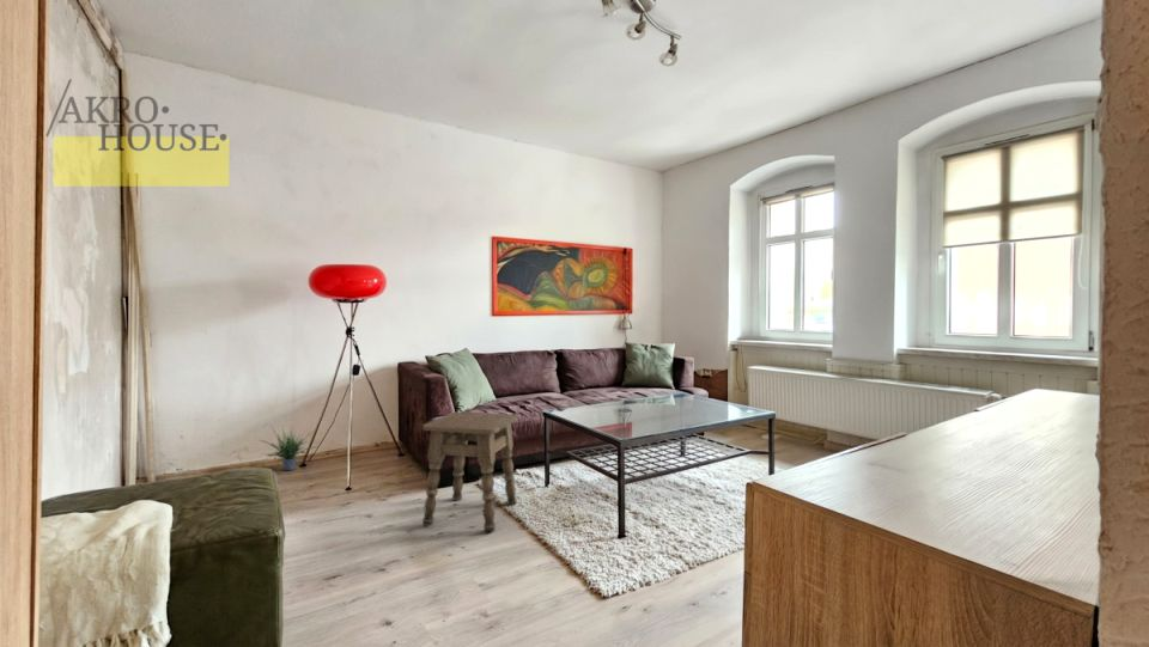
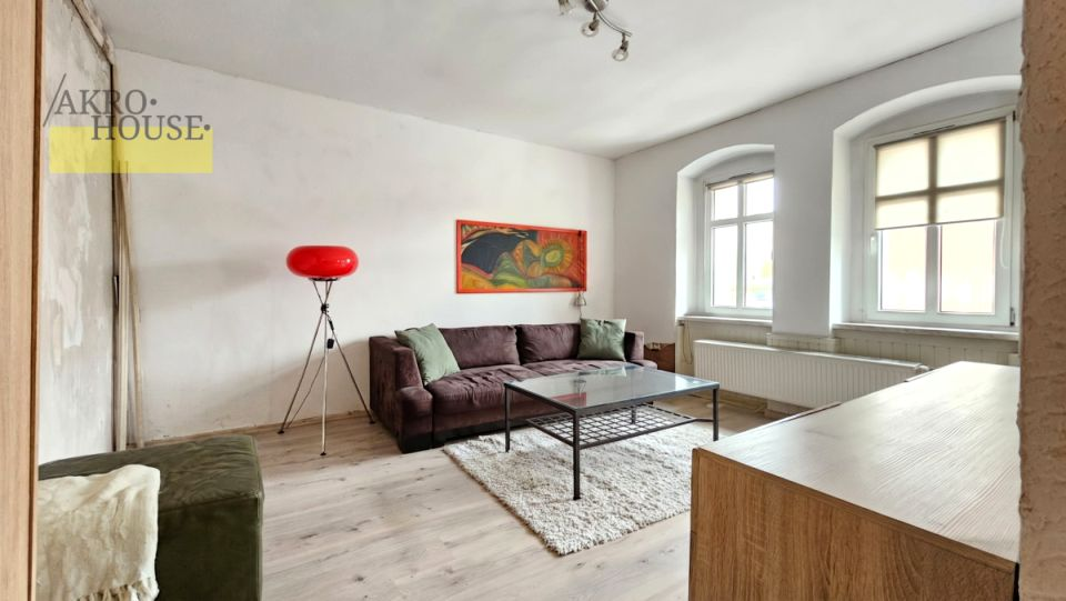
- potted plant (288, 445)
- side table (479, 463)
